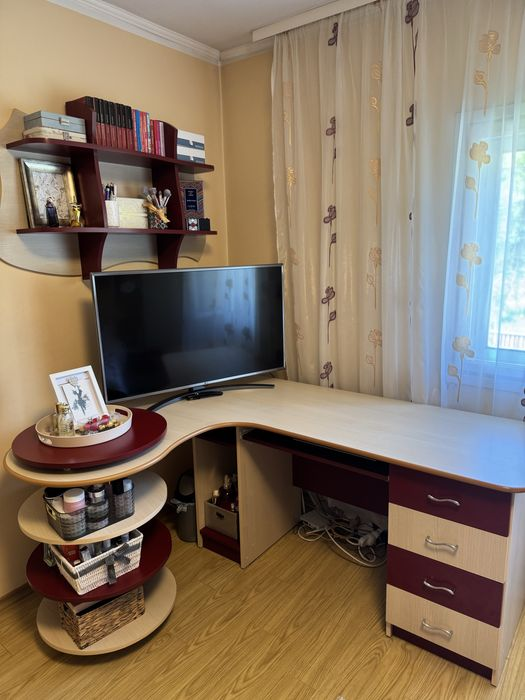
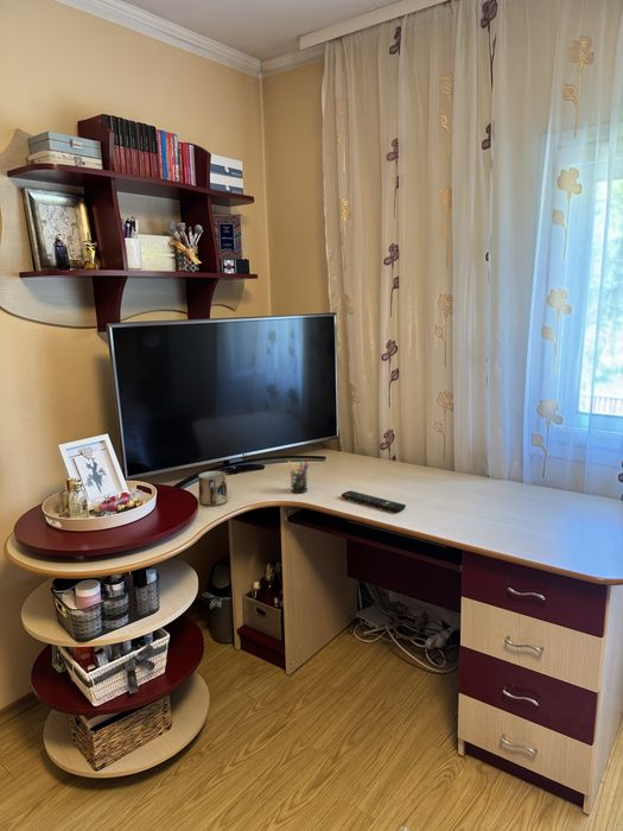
+ remote control (371, 501)
+ pen holder (300, 474)
+ mug (212, 488)
